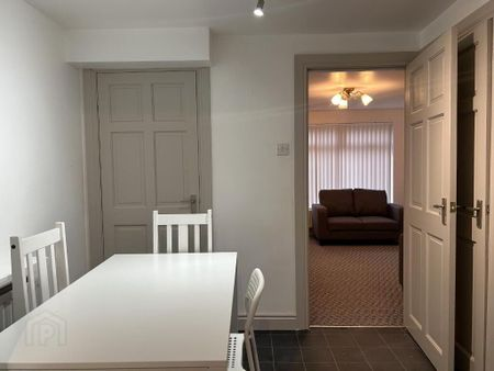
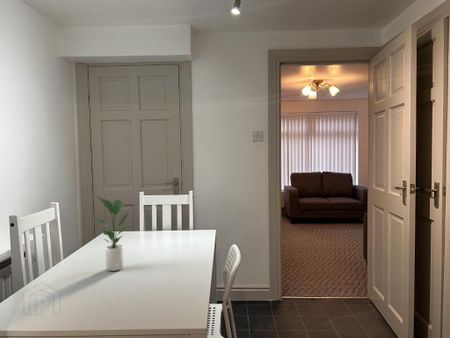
+ potted plant (114, 231)
